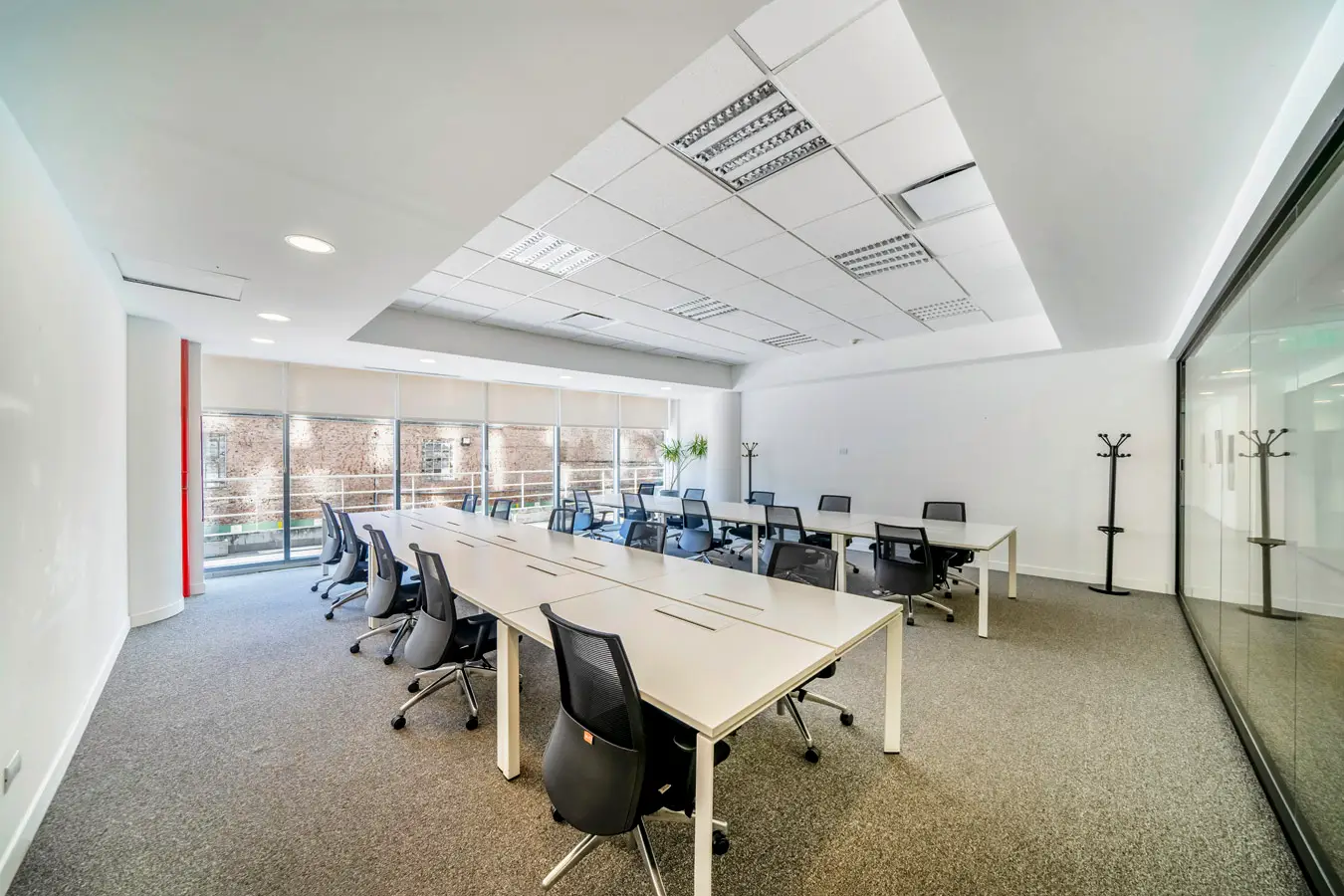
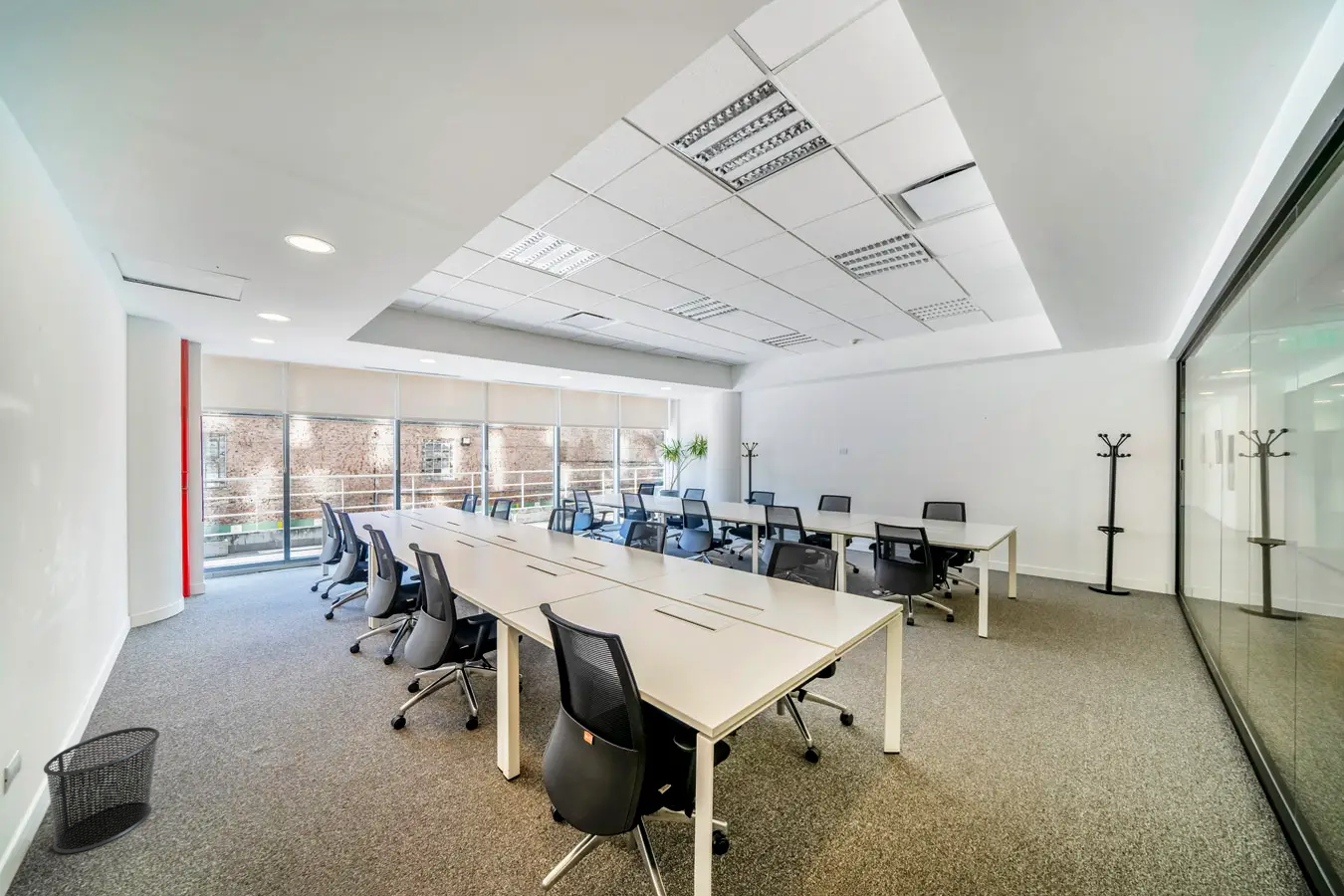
+ waste bin (105, 787)
